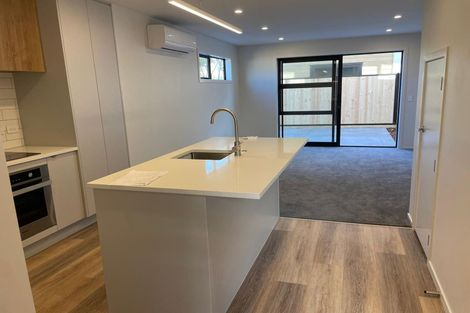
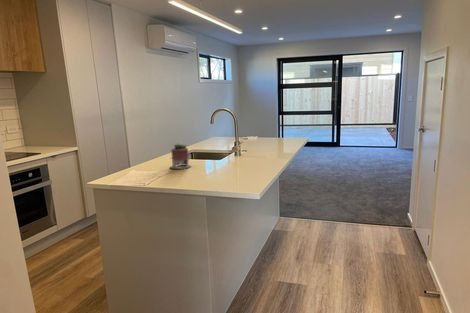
+ succulent planter (179, 155)
